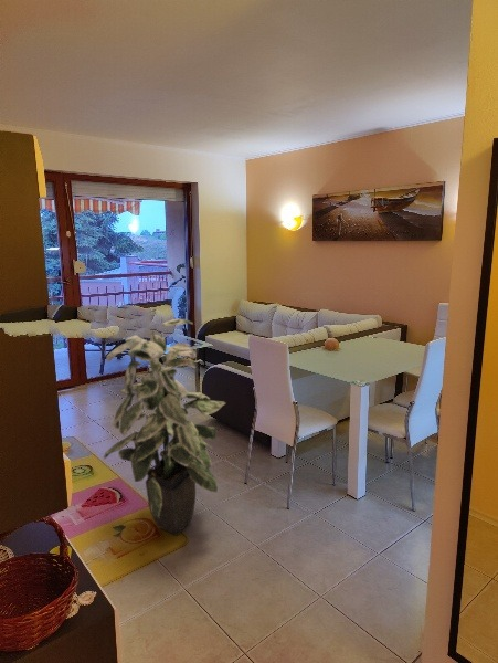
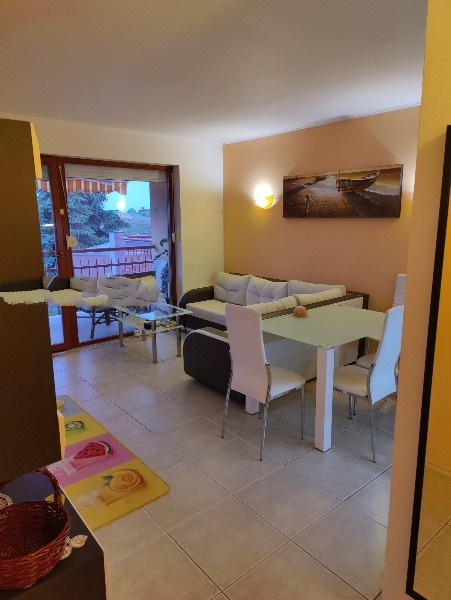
- indoor plant (170, 432)
